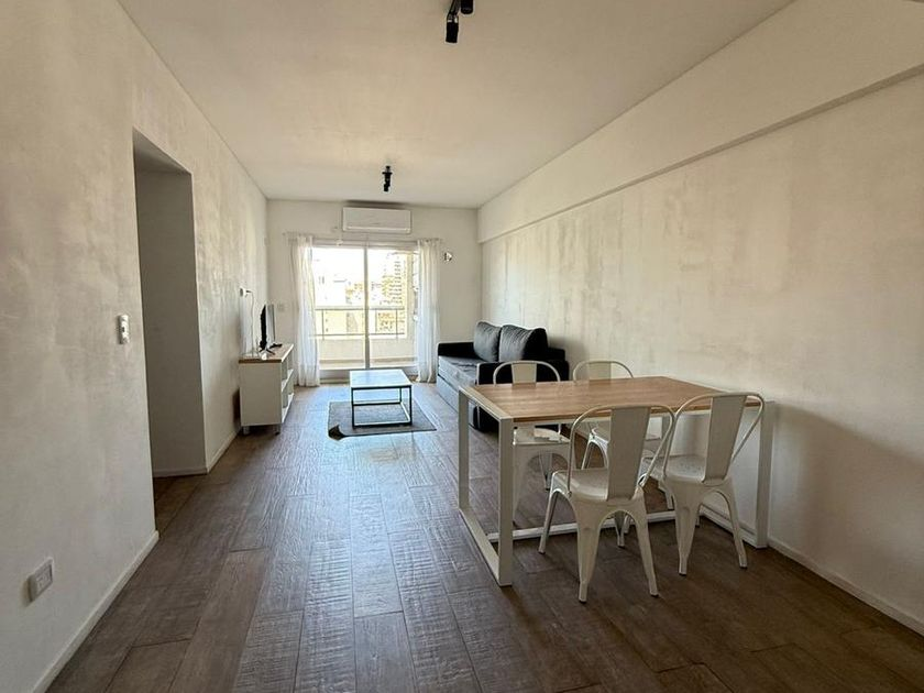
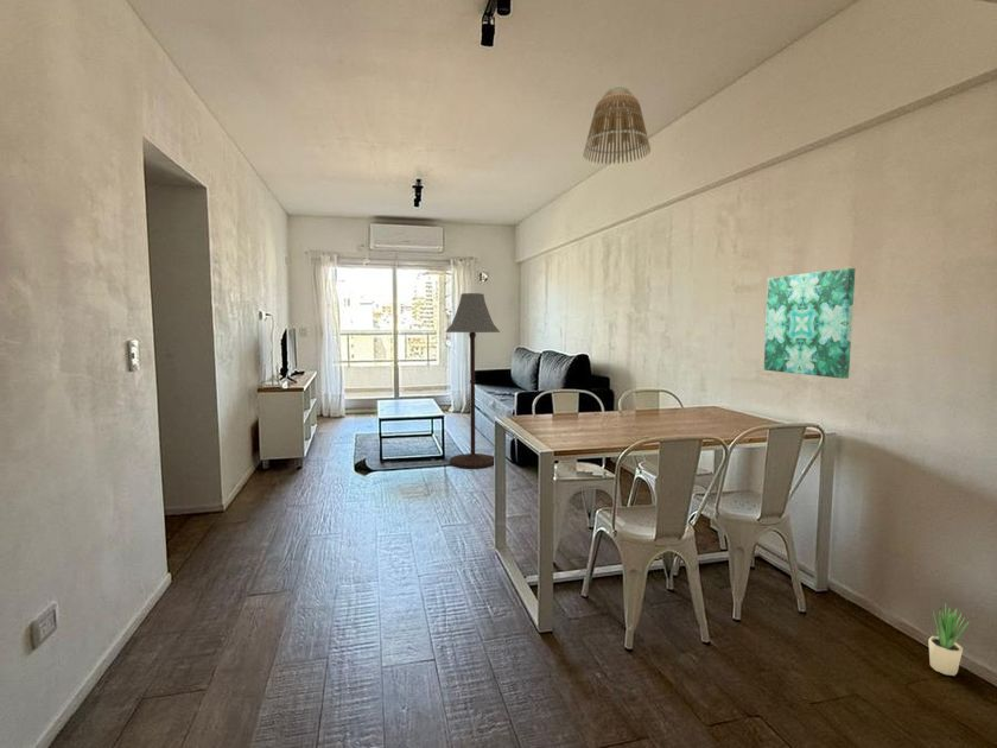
+ lamp shade (616, 121)
+ potted plant (948, 634)
+ wall art (805, 324)
+ floor lamp (472, 379)
